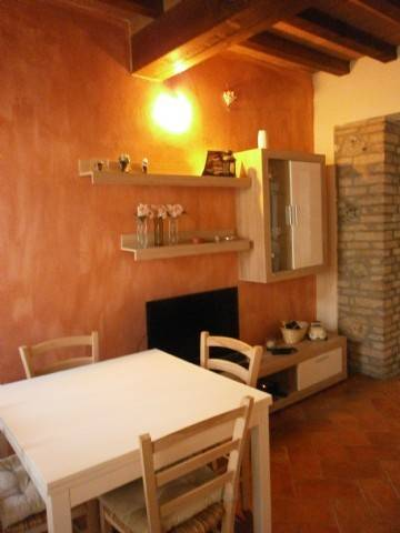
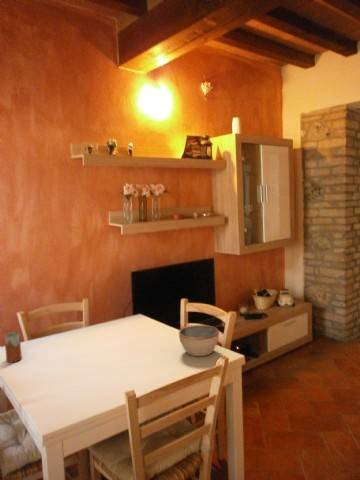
+ bowl (199, 341)
+ drinking glass (14, 346)
